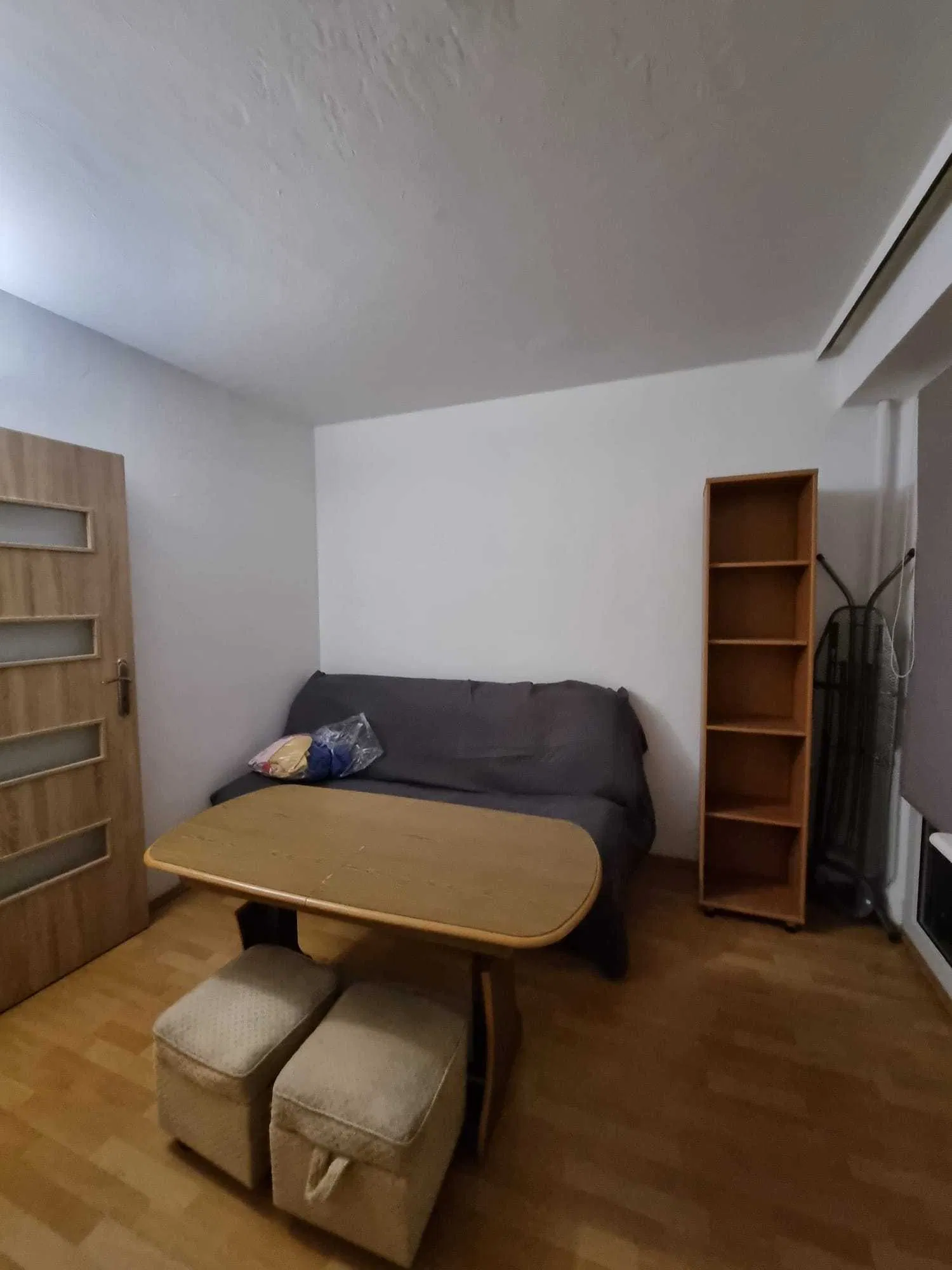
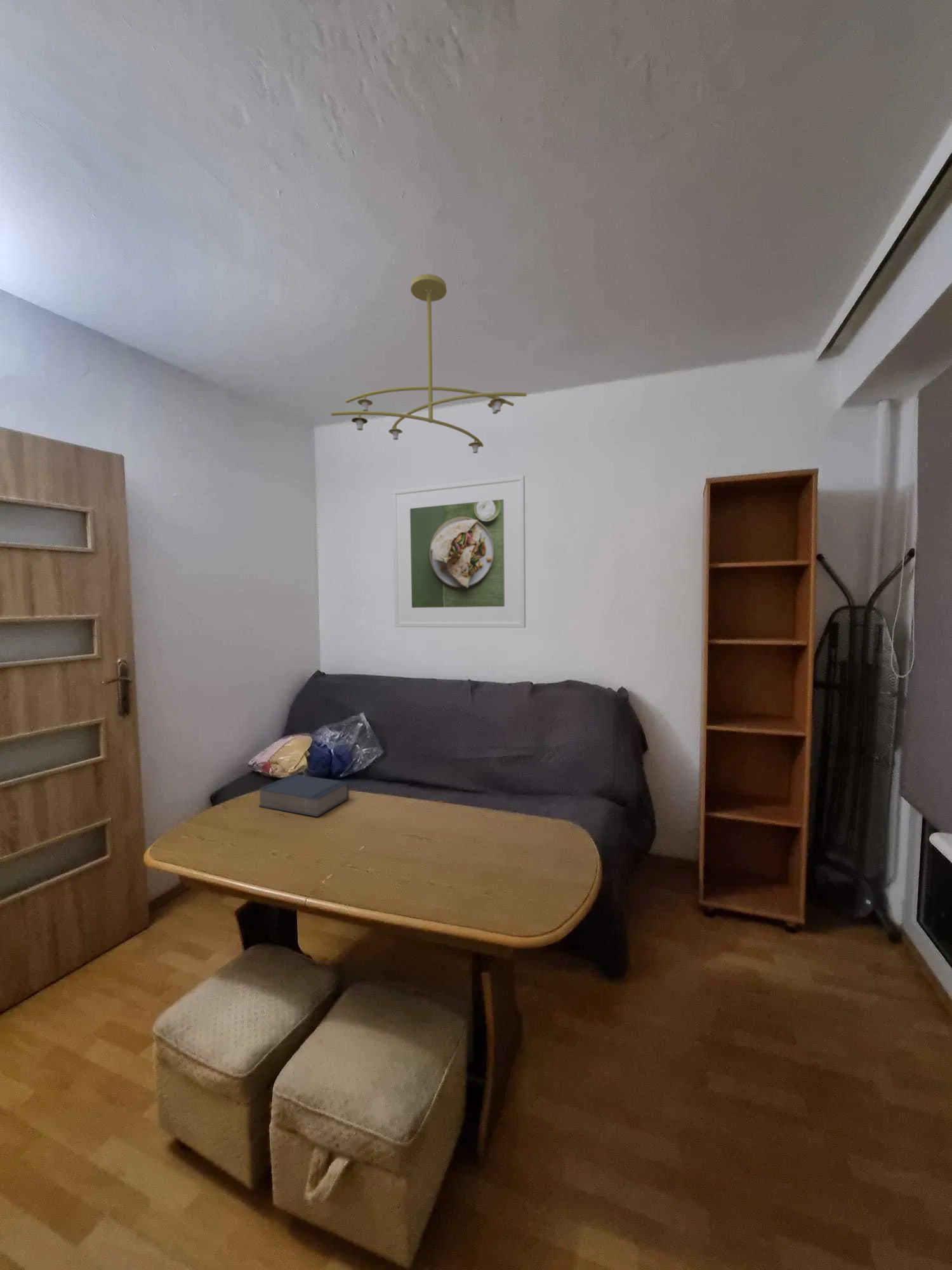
+ book (305, 794)
+ ceiling light fixture (428, 373)
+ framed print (456, 556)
